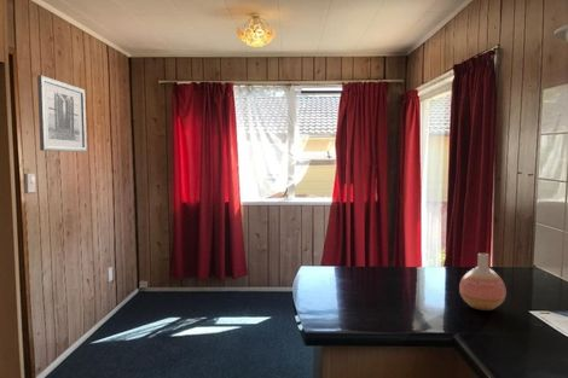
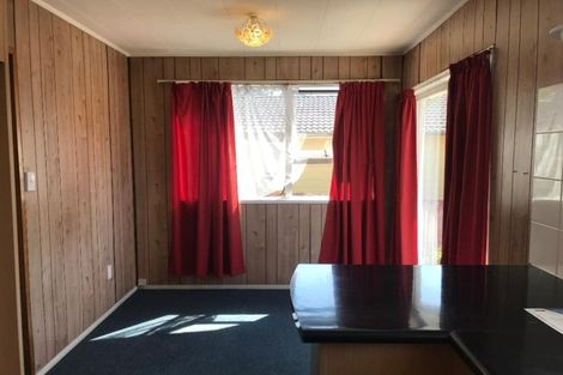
- vase (482, 280)
- wall art (64, 117)
